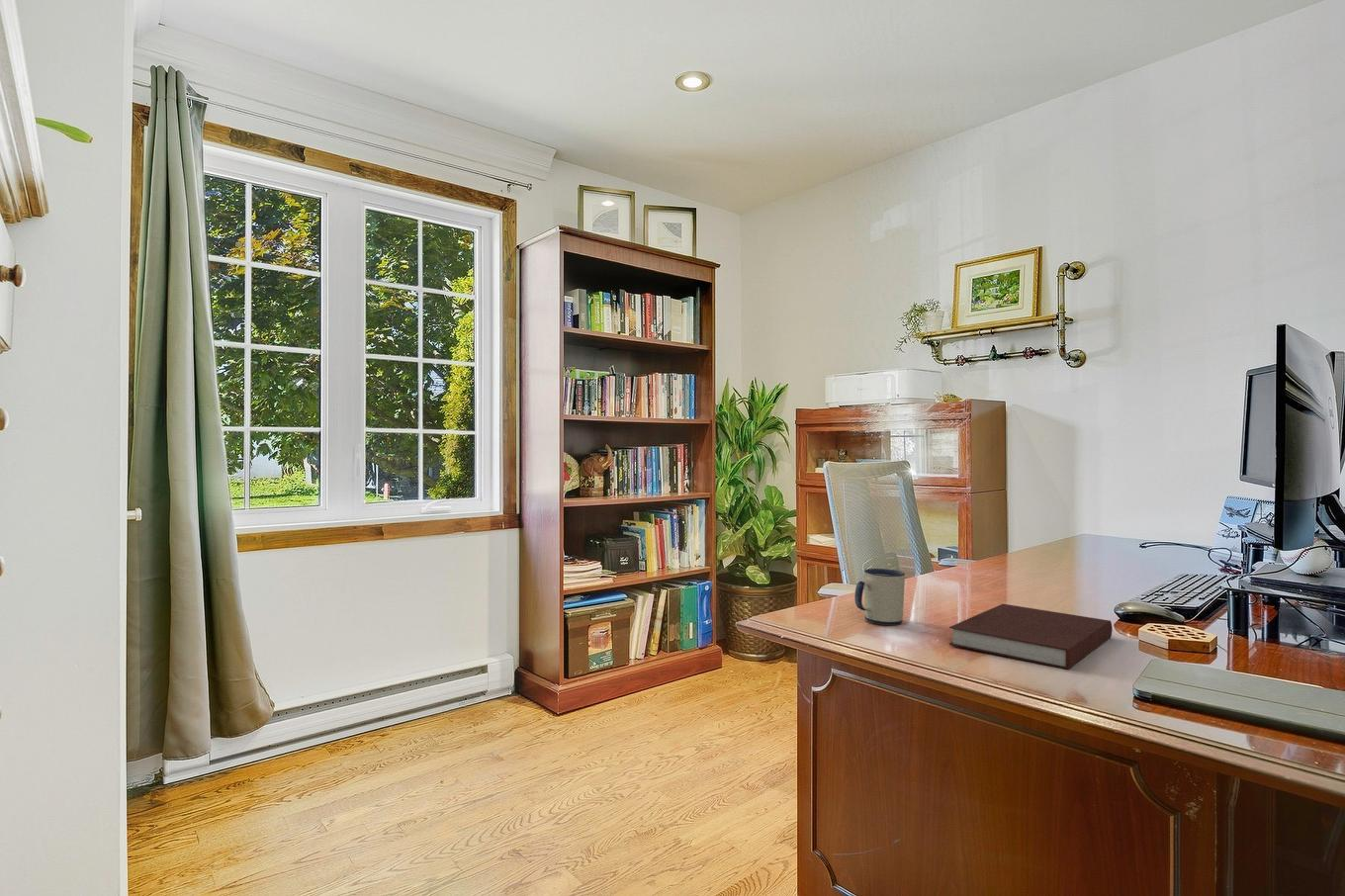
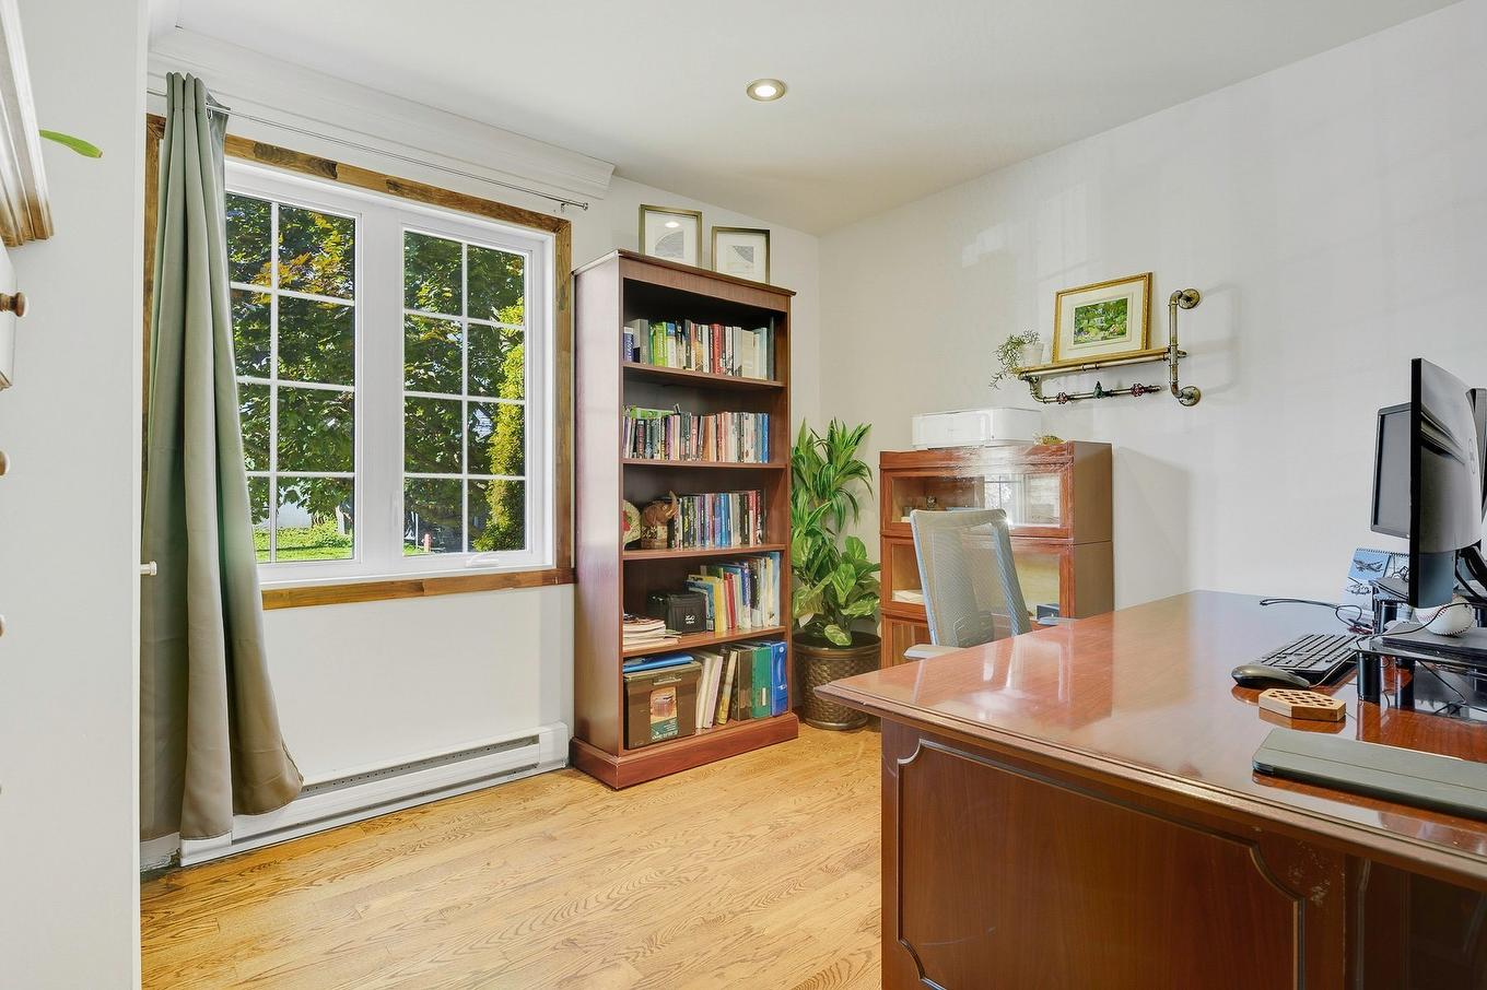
- mug (877, 596)
- notebook (1031, 632)
